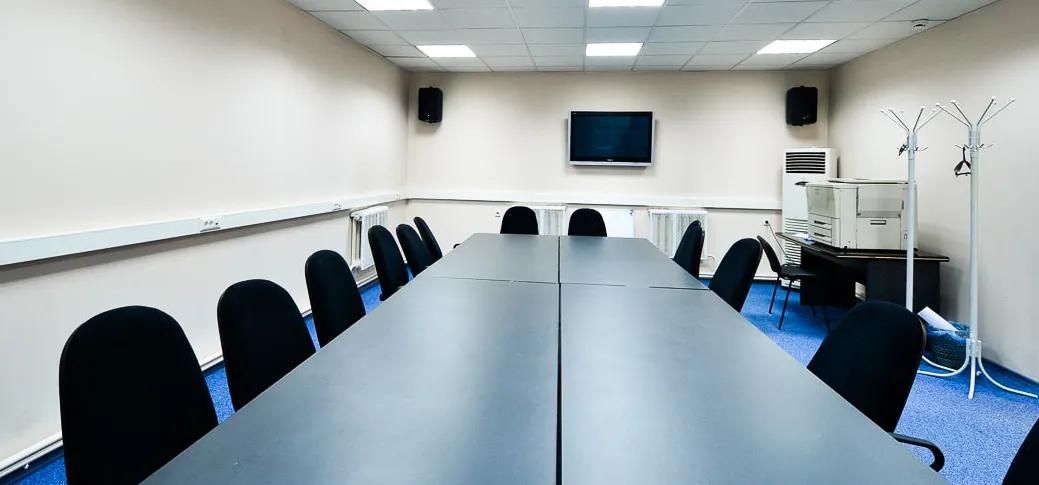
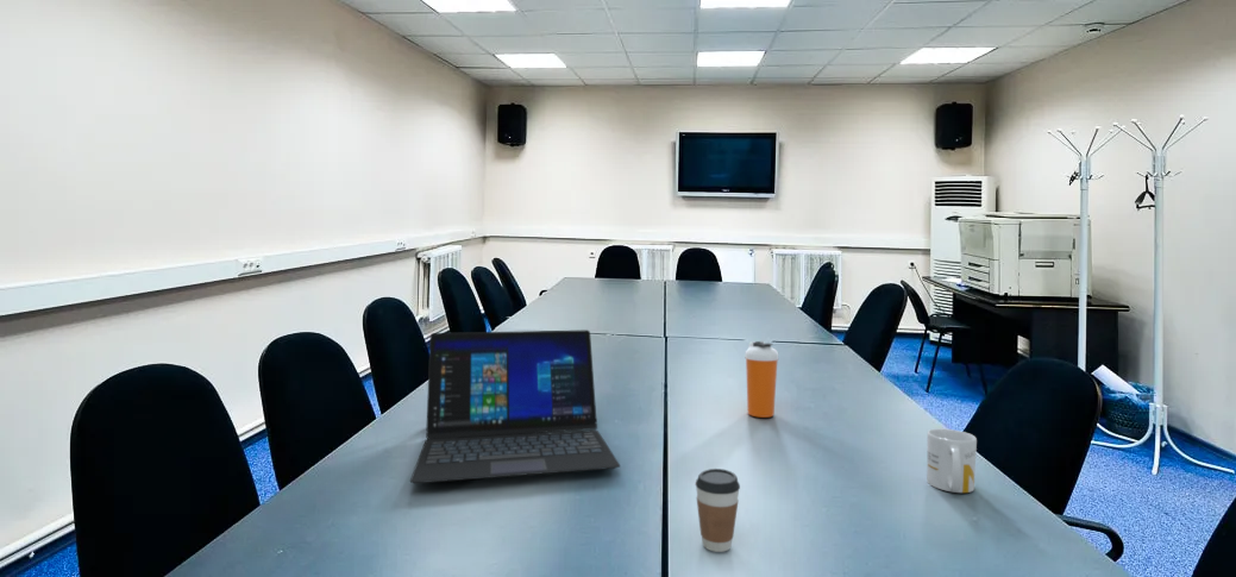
+ mug (955, 462)
+ coffee cup (716, 510)
+ laptop (515, 393)
+ shaker bottle (761, 378)
